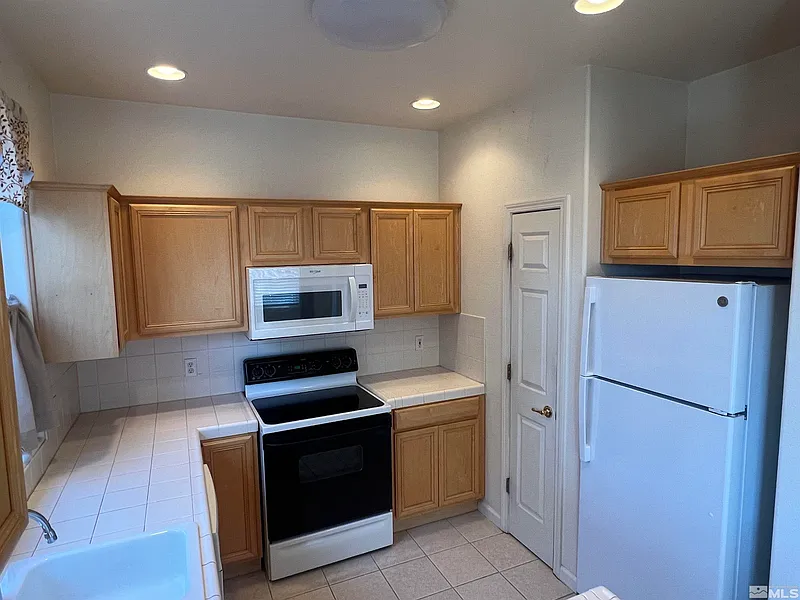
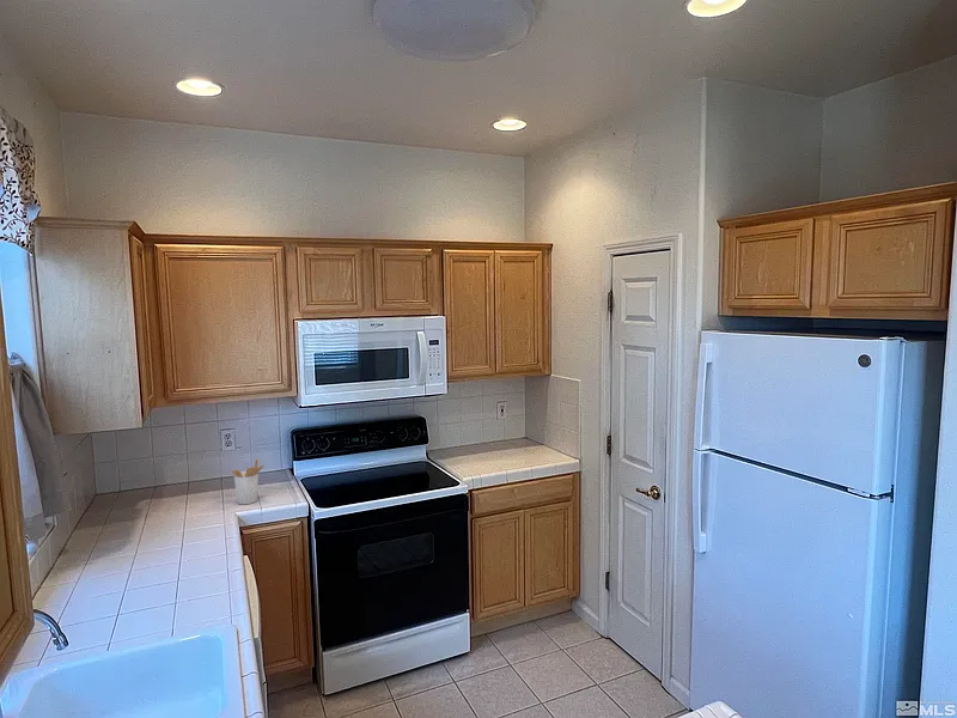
+ utensil holder (249, 481)
